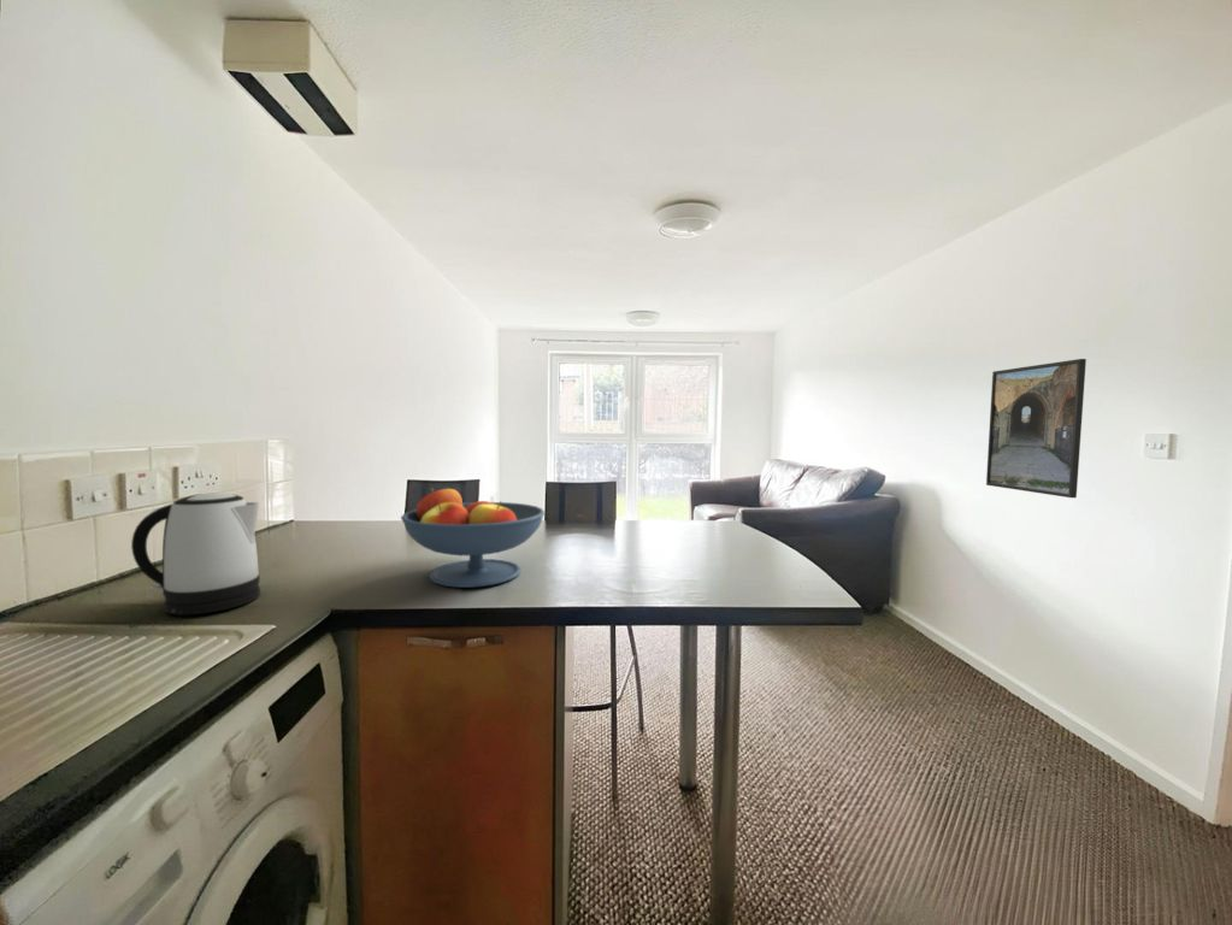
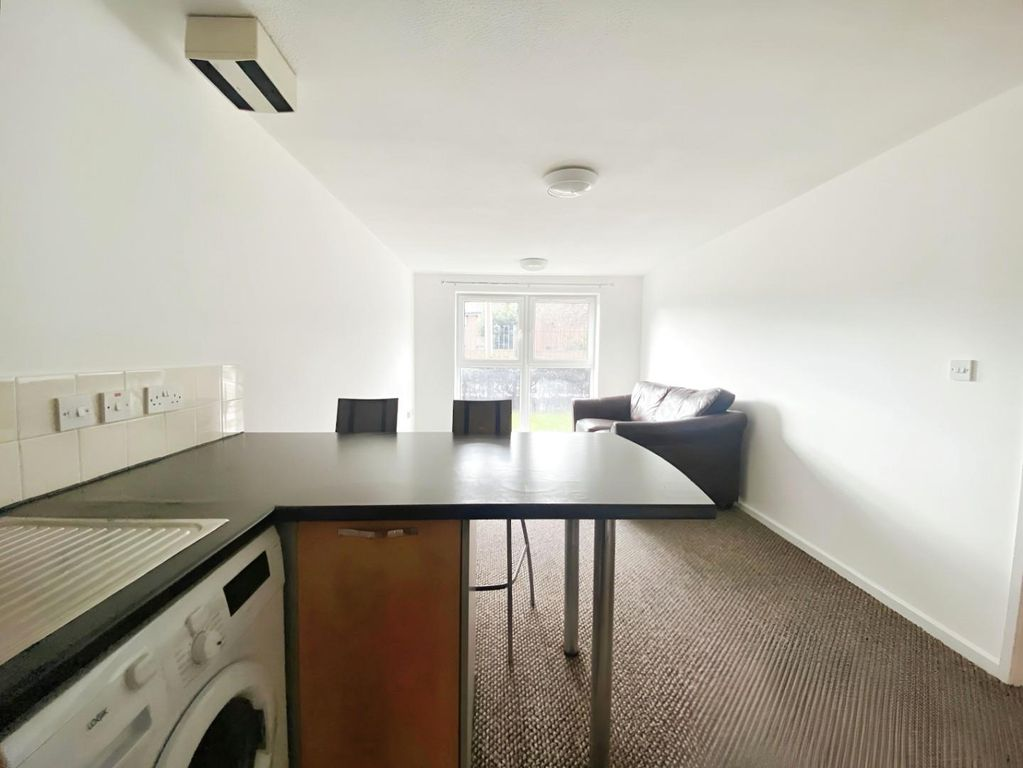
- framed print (1030, 429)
- kettle (199, 548)
- fruit bowl (476, 532)
